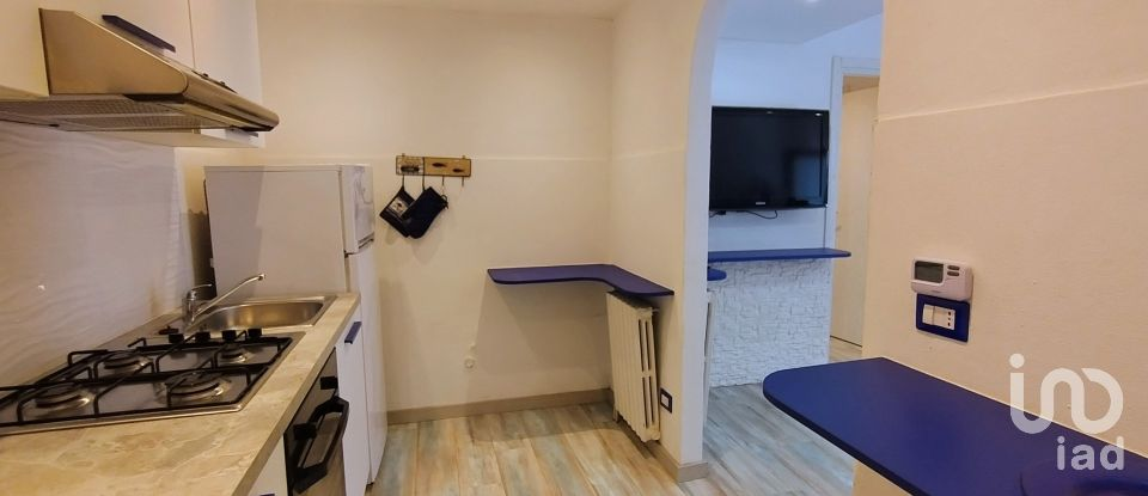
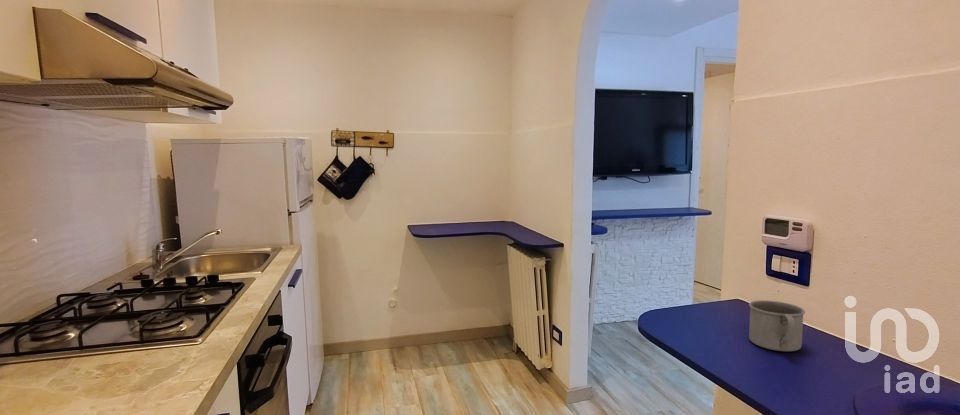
+ mug (777, 325)
